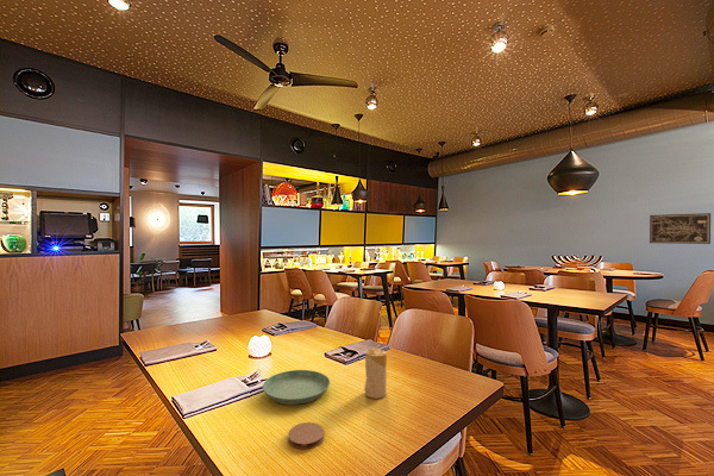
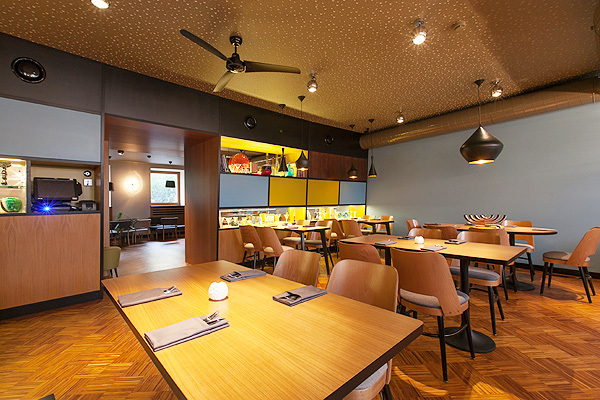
- wall art (678, 228)
- saucer (296, 387)
- candle (375, 372)
- coaster (306, 434)
